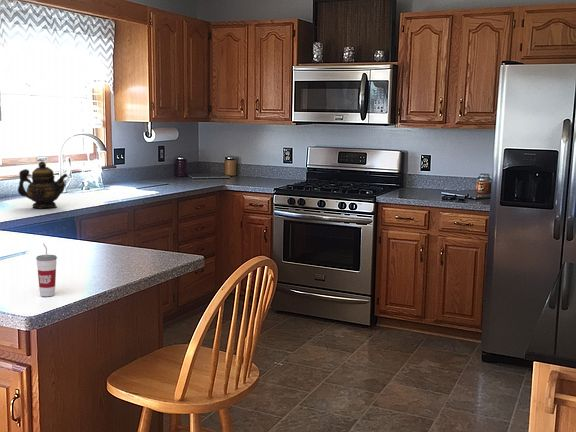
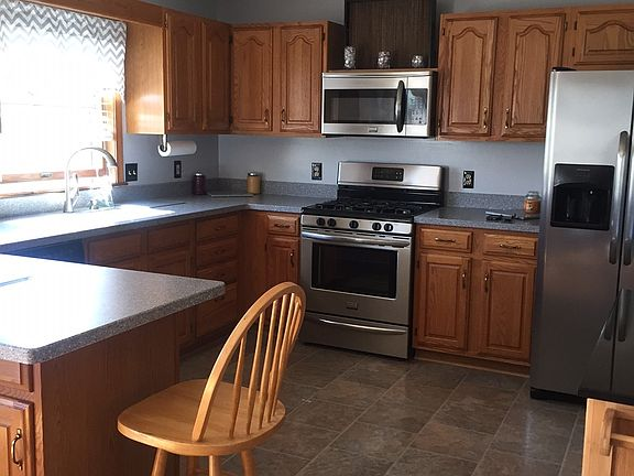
- cup (46, 269)
- teapot (42, 184)
